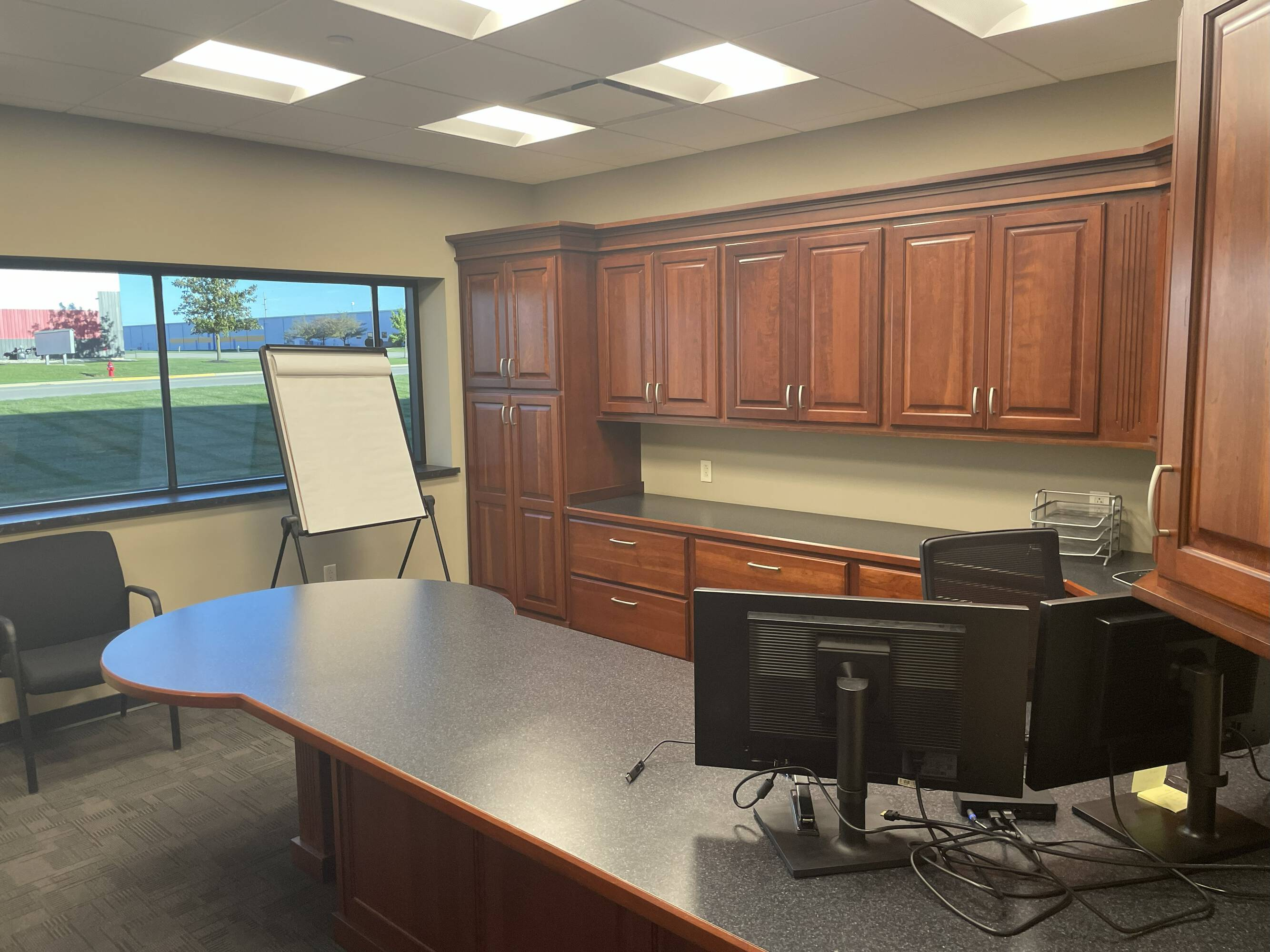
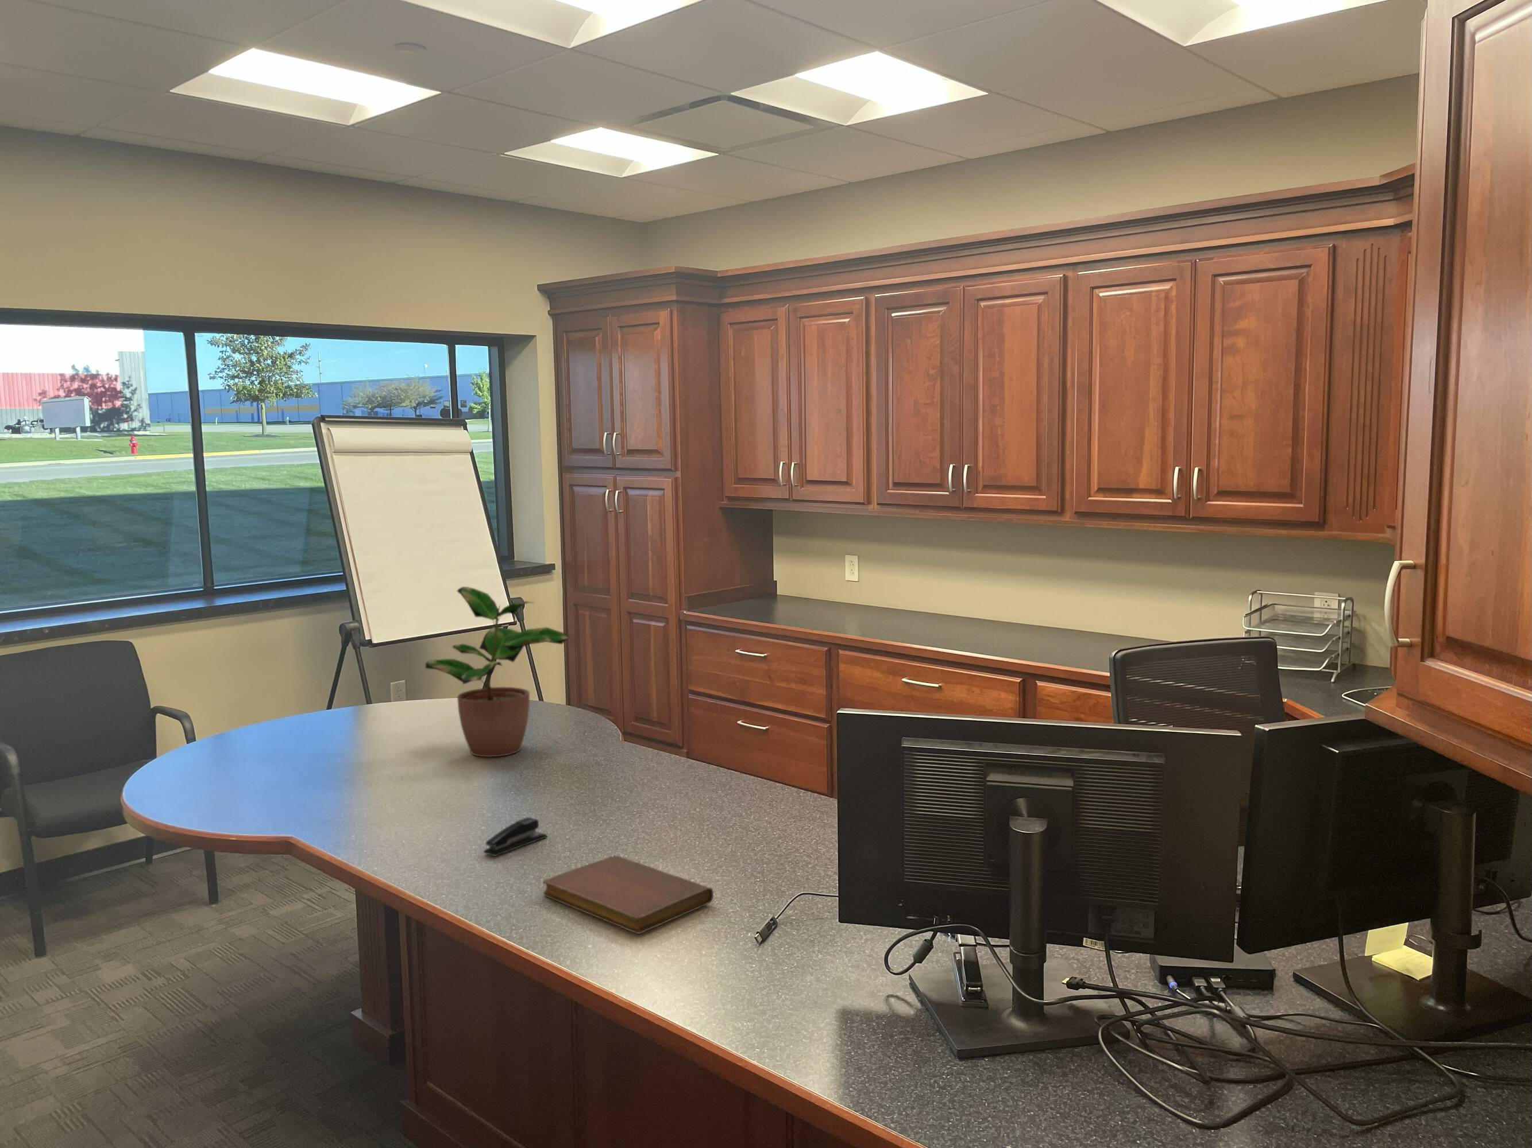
+ stapler (515, 834)
+ potted plant (495, 669)
+ notebook (627, 891)
